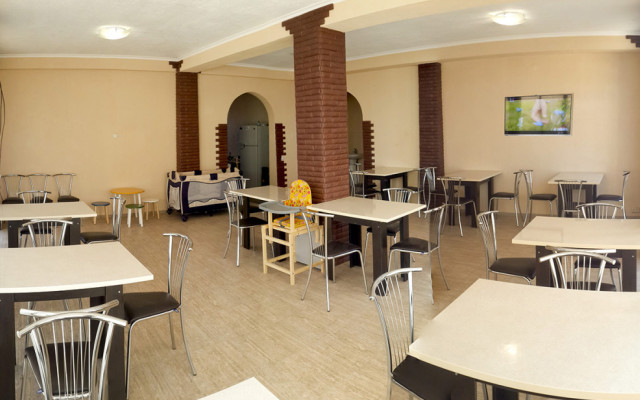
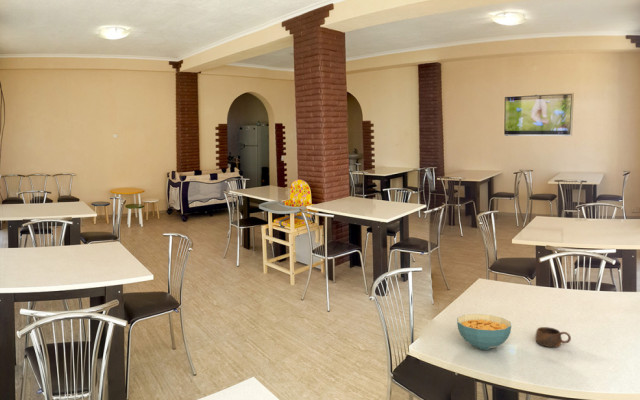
+ cup (552, 337)
+ cereal bowl (483, 334)
